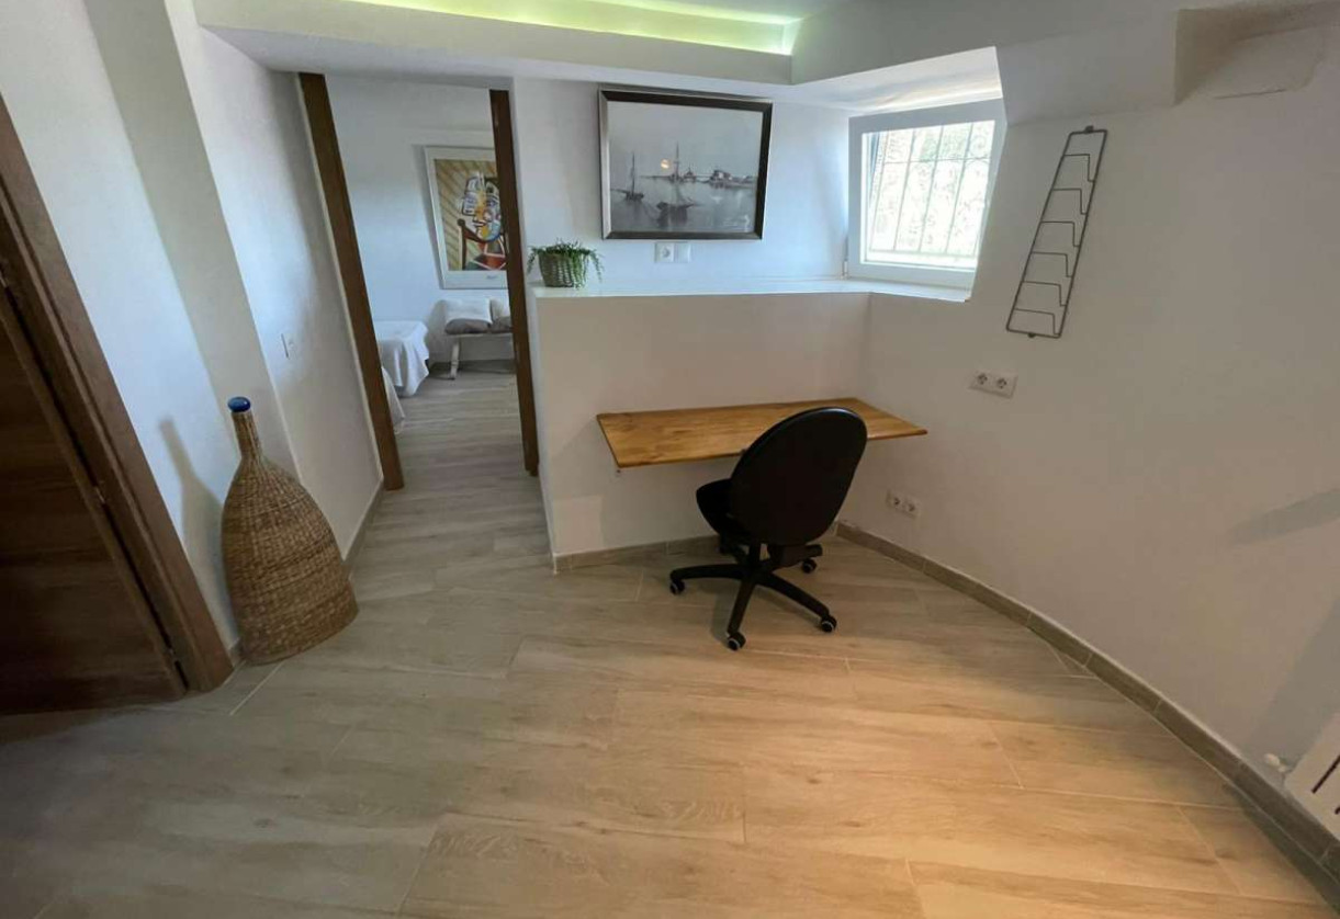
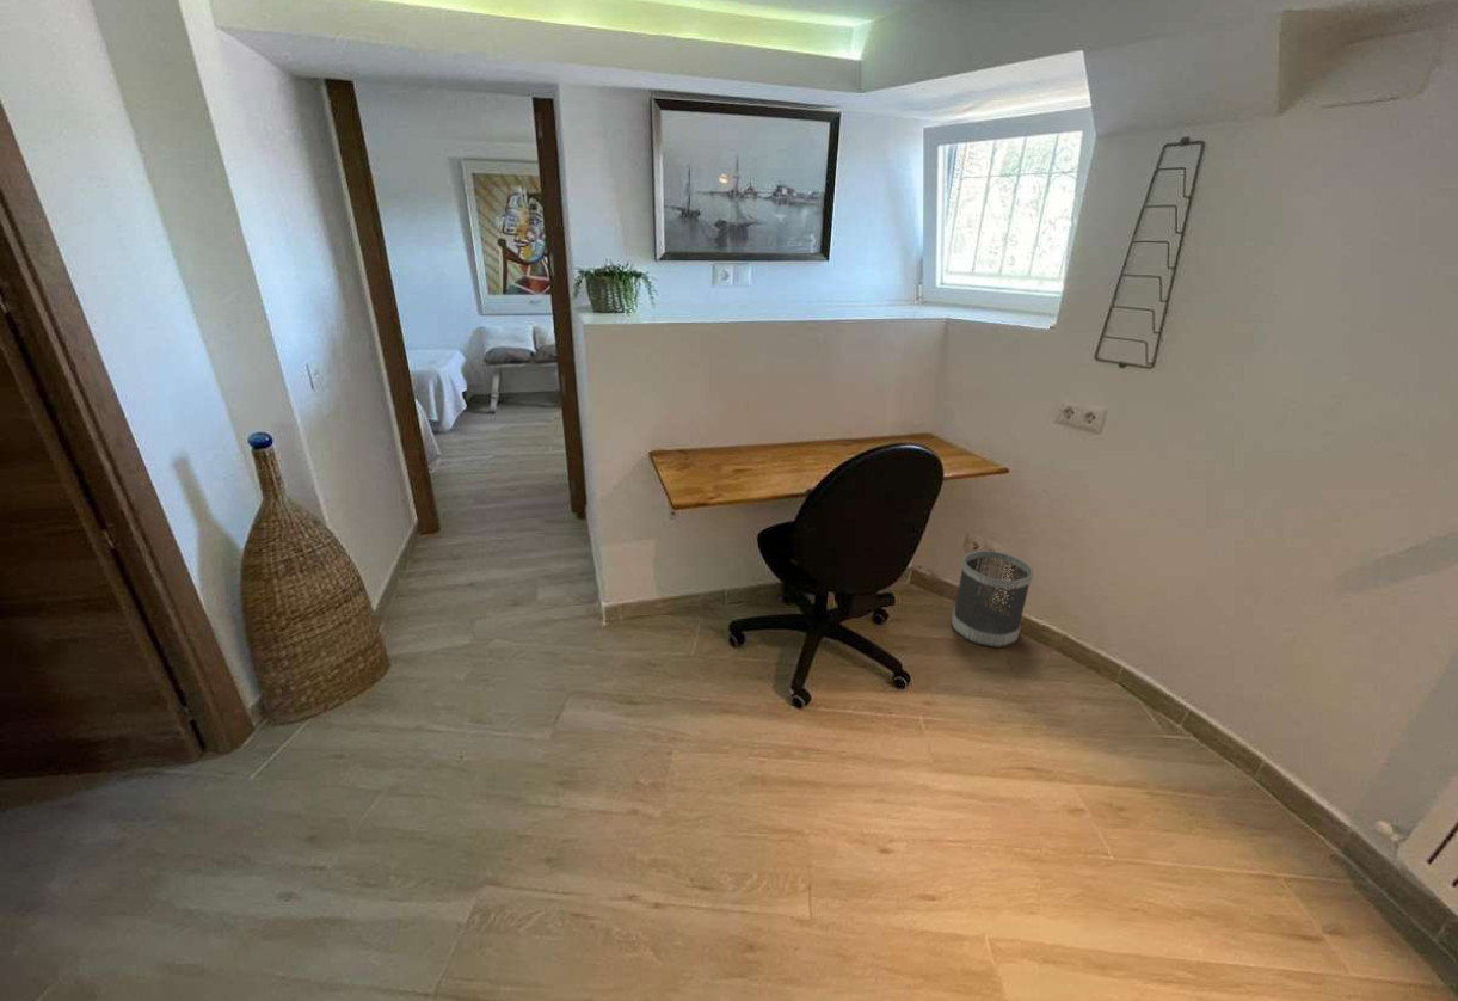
+ wastebasket (990, 597)
